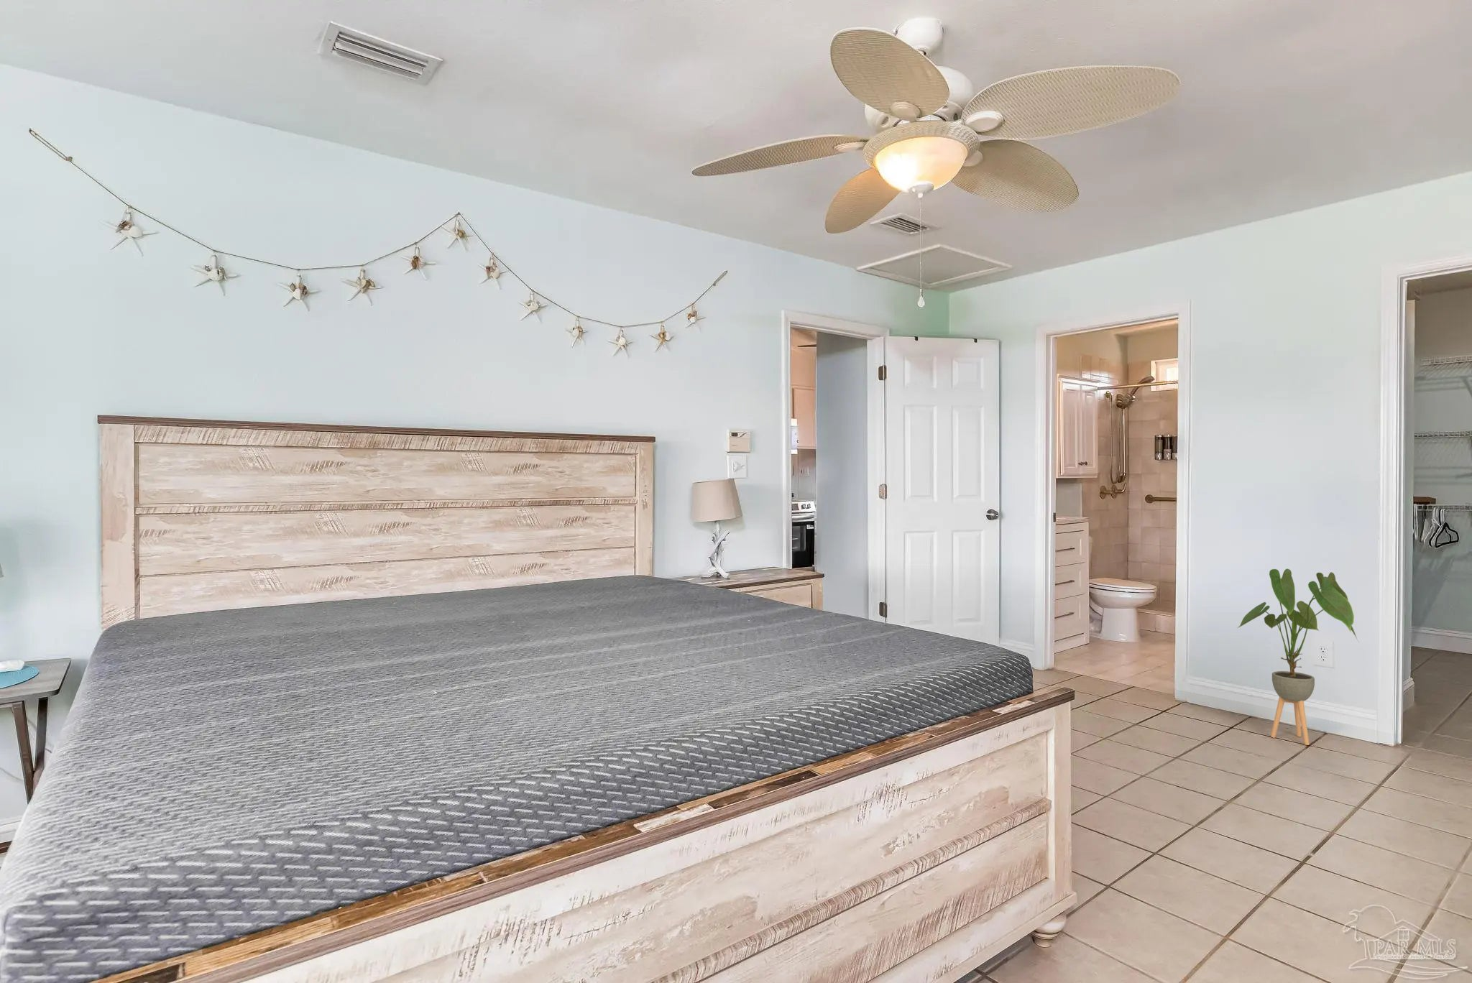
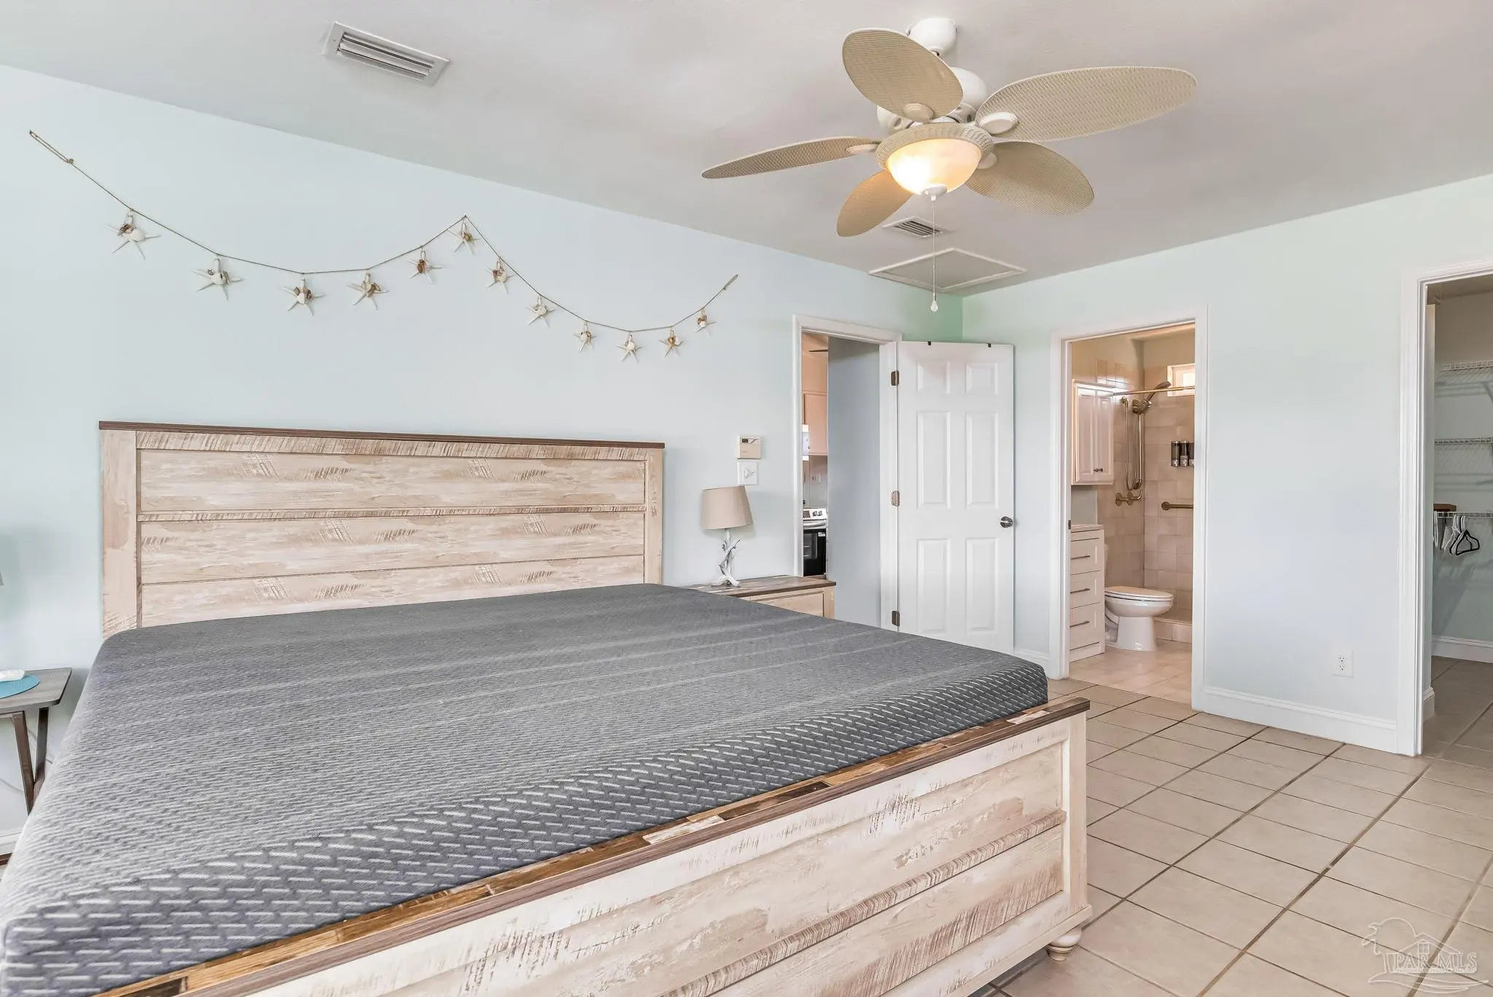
- house plant (1302, 654)
